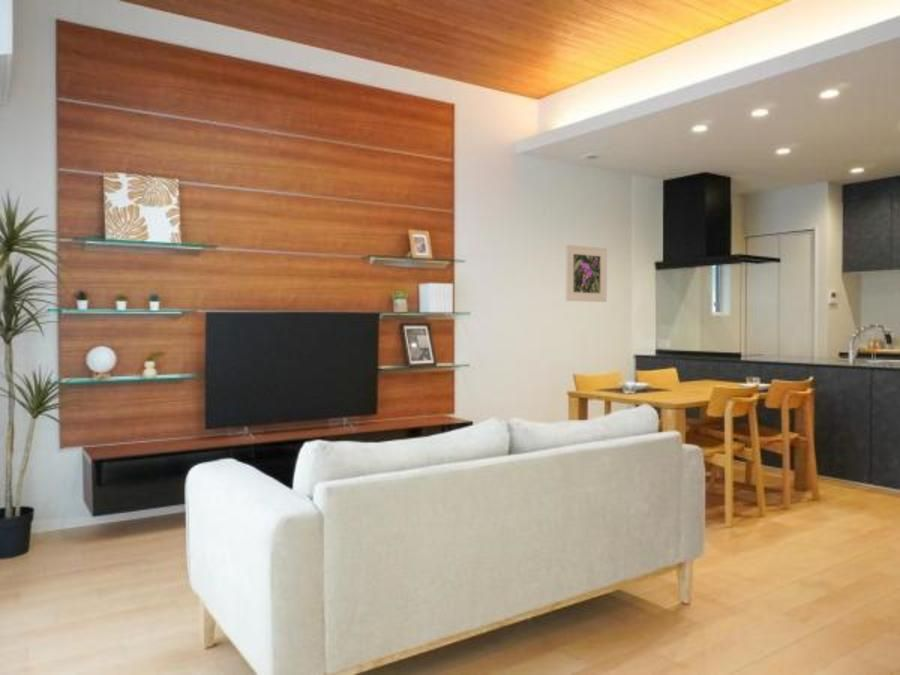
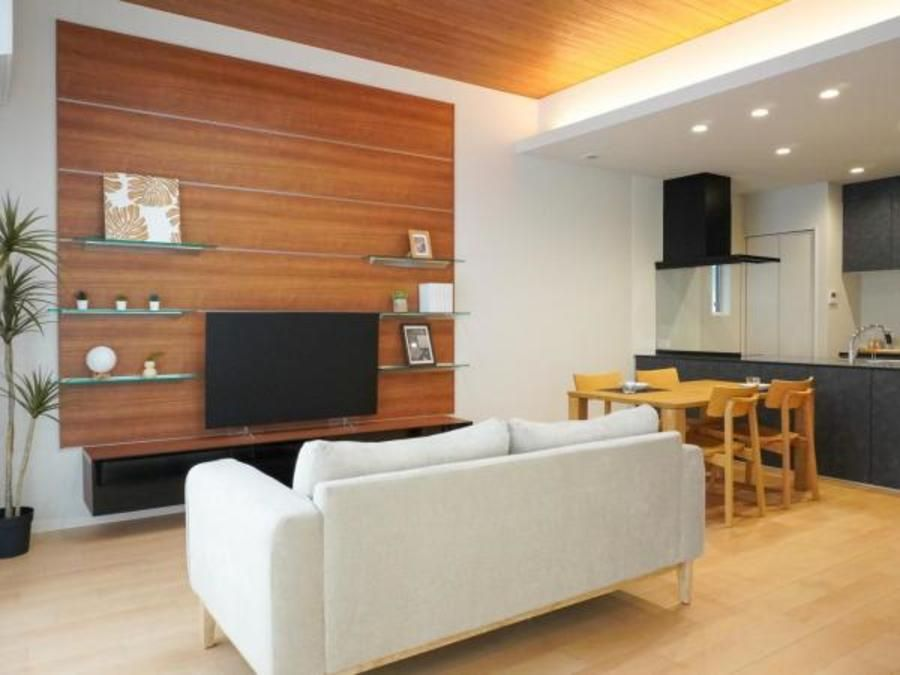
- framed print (586, 274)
